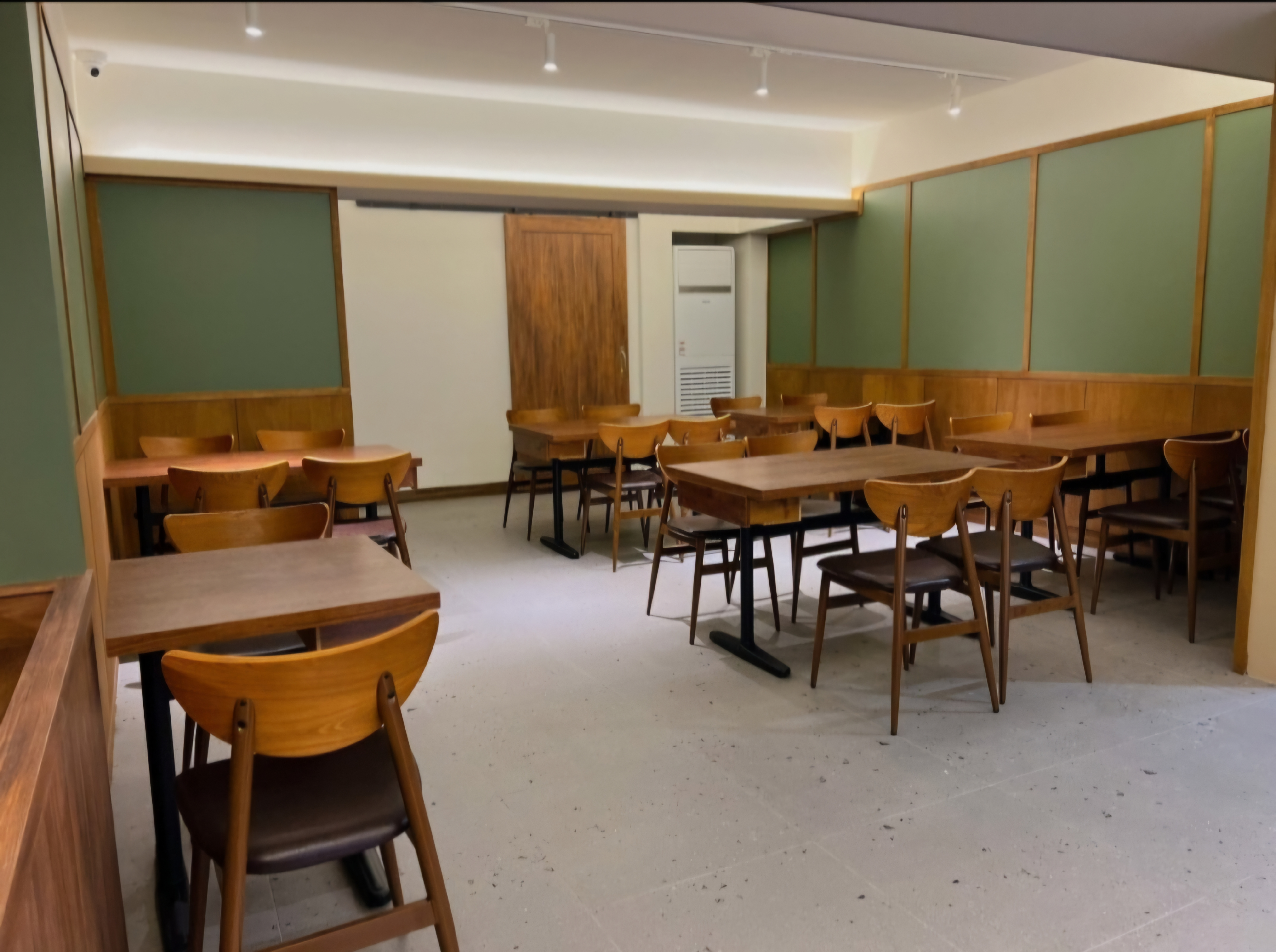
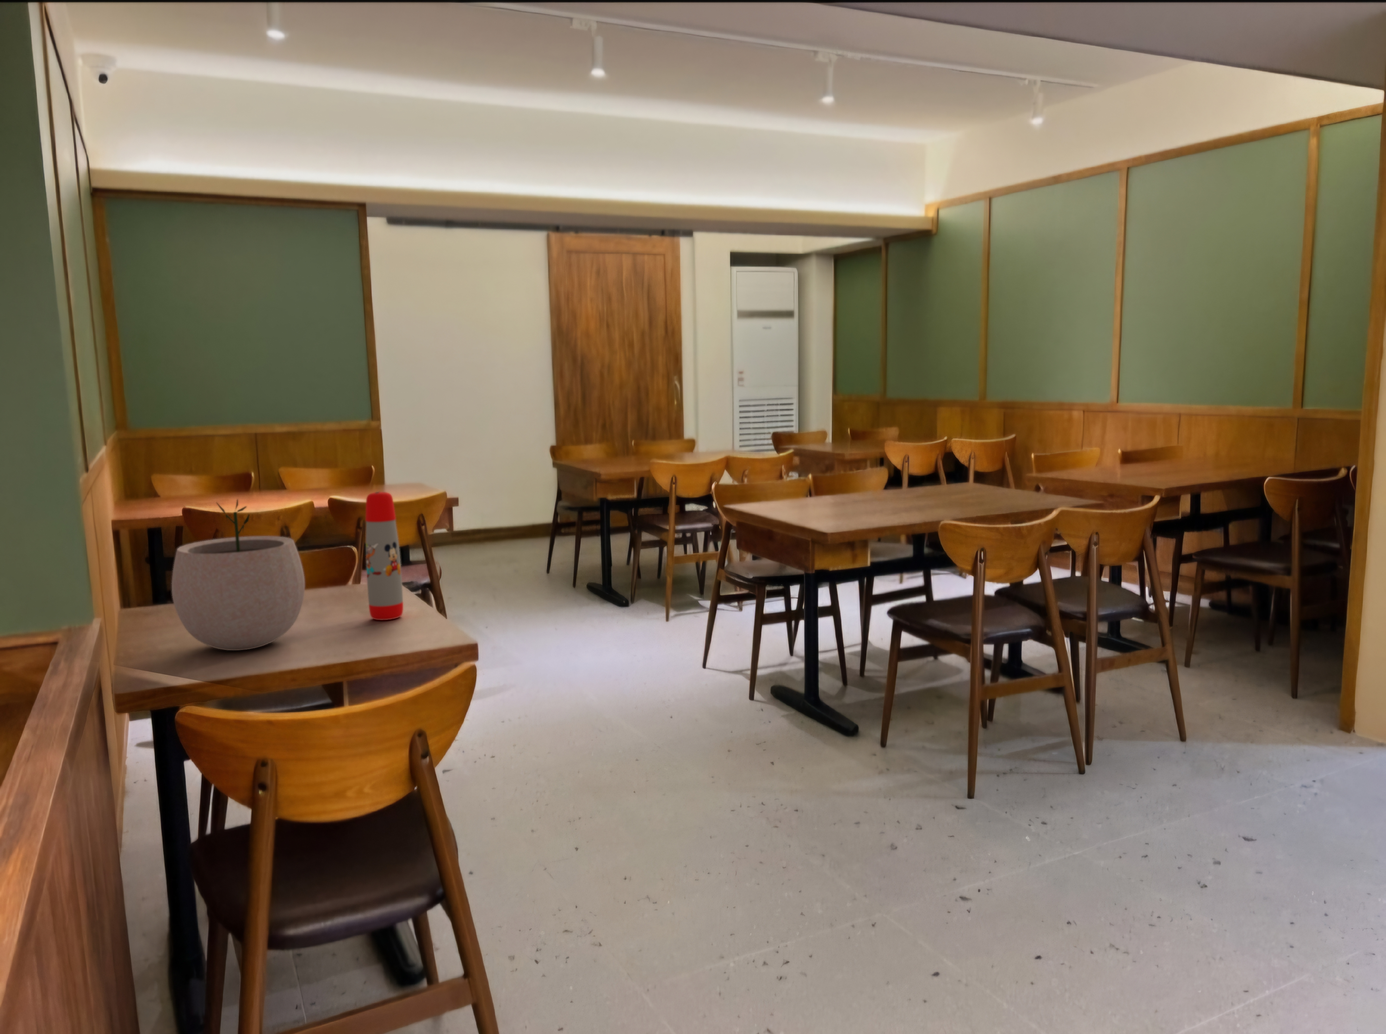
+ water bottle (382, 555)
+ plant pot (239, 573)
